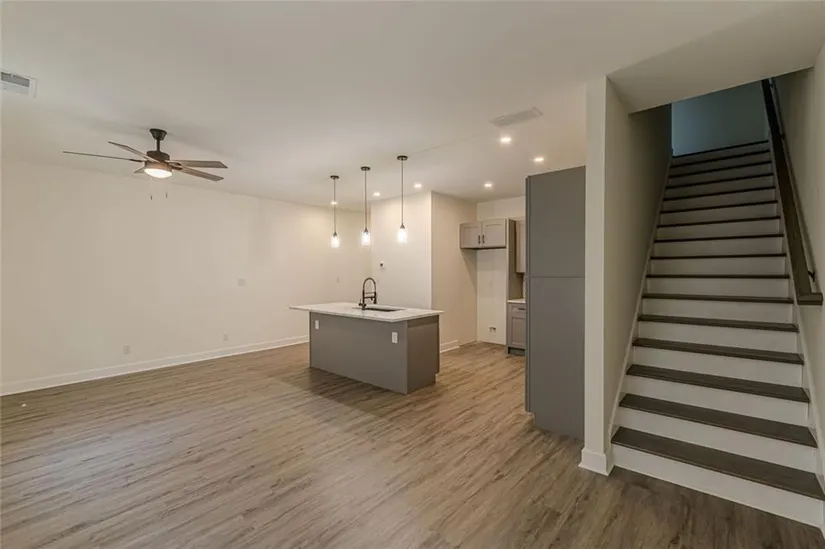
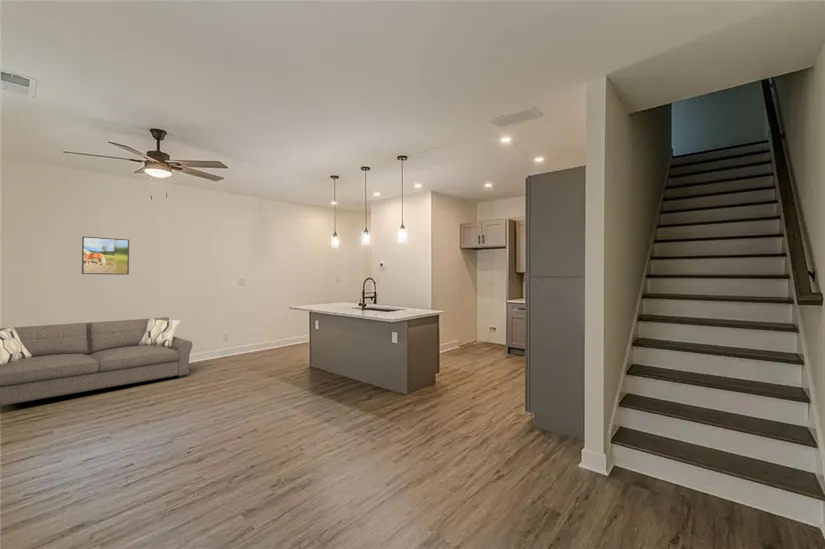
+ sofa (91, 355)
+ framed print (106, 256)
